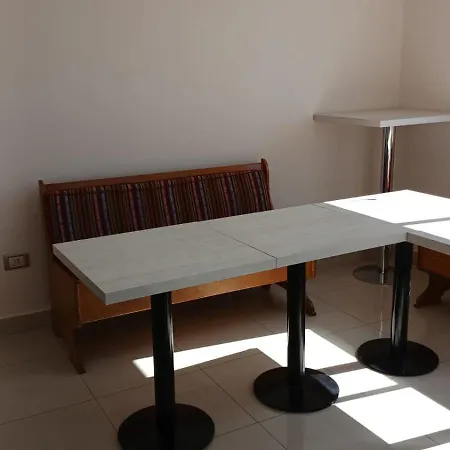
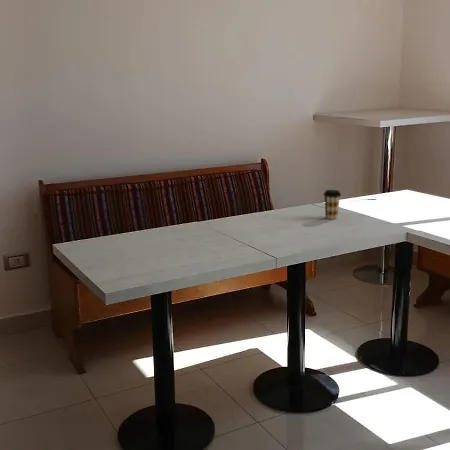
+ coffee cup (331, 204)
